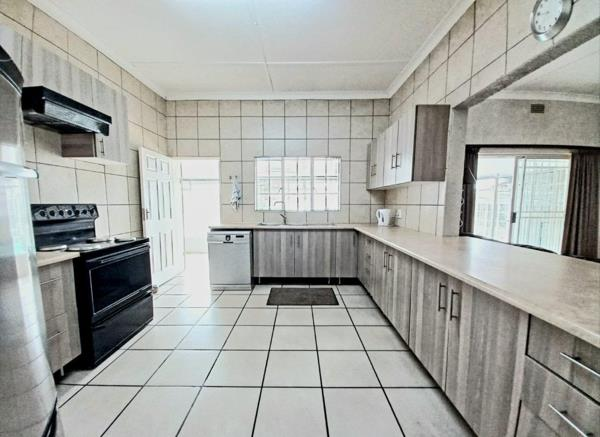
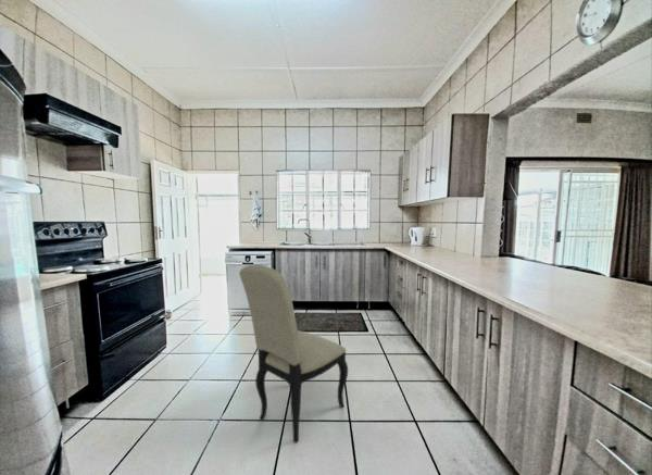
+ dining chair (298, 336)
